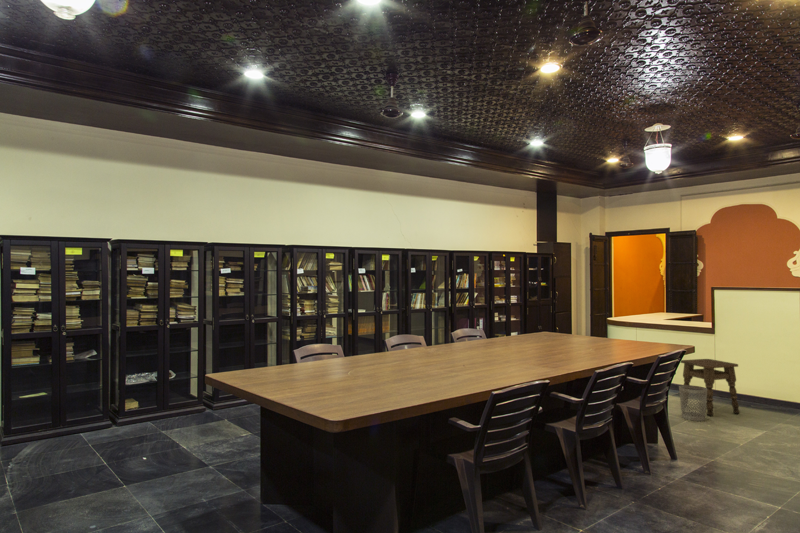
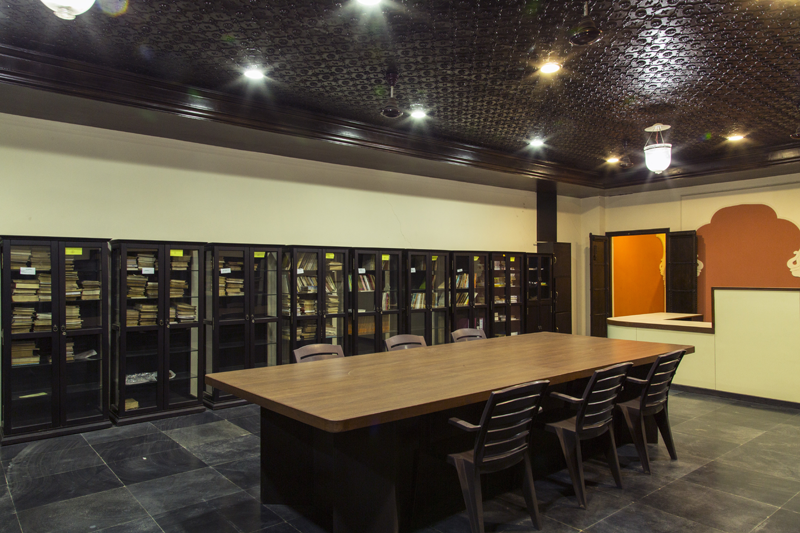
- wastebasket (693, 403)
- side table (708, 386)
